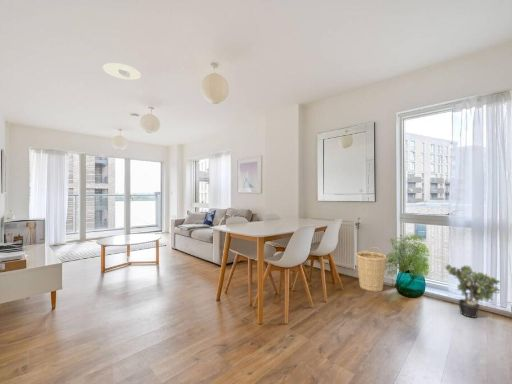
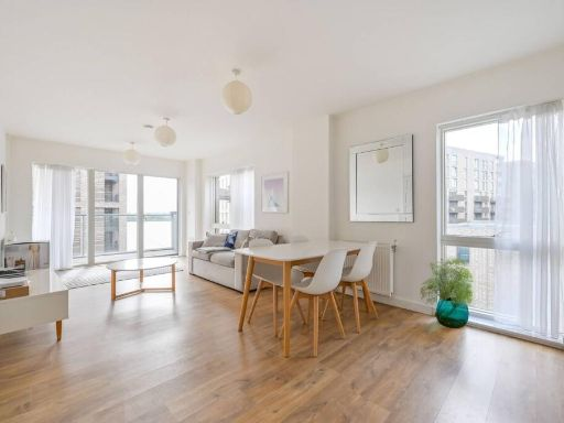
- basket (371, 268)
- recessed light (122, 70)
- potted plant (470, 290)
